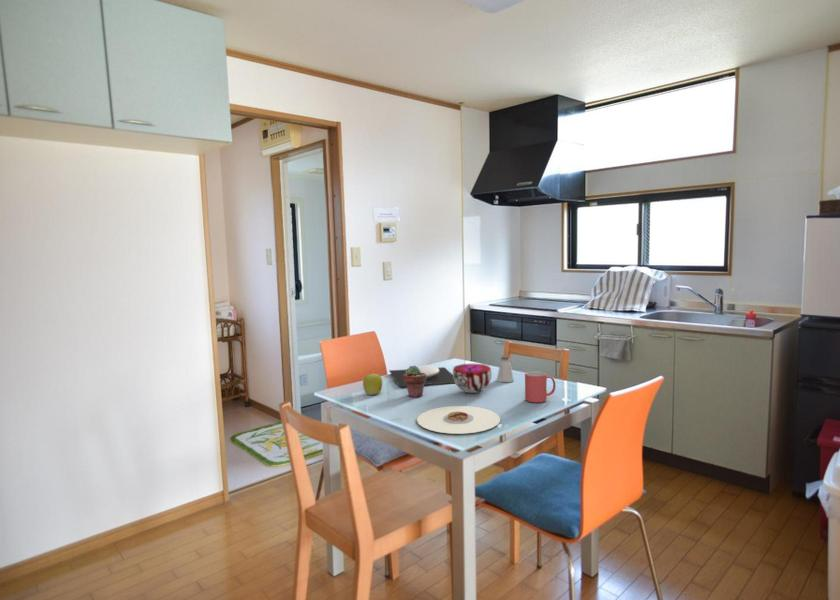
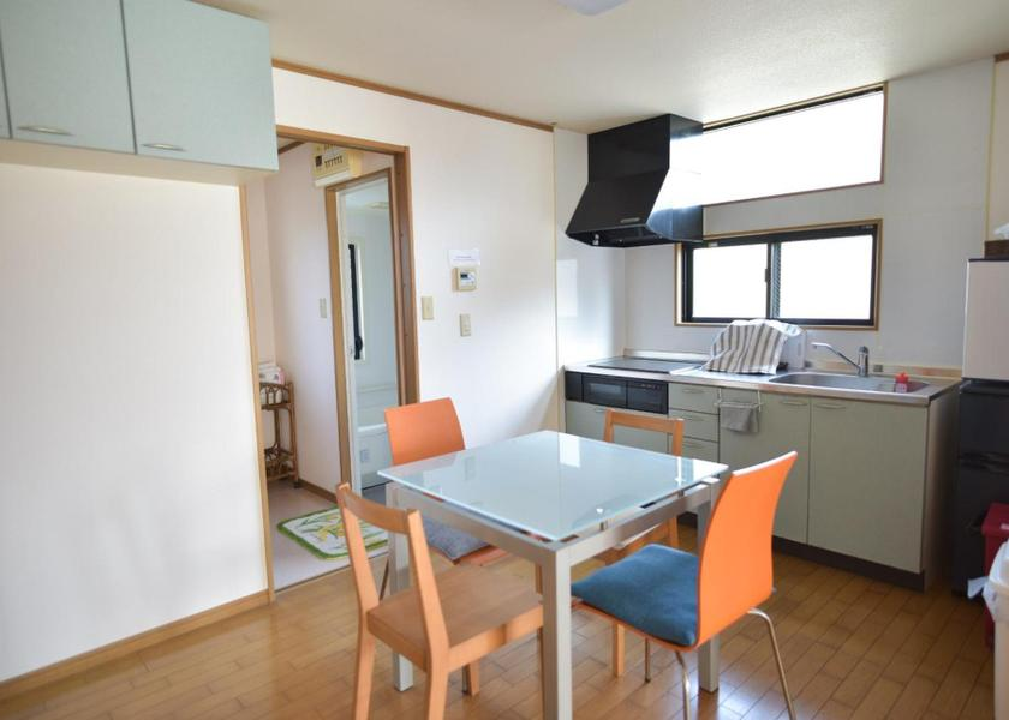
- potted succulent (414, 380)
- saltshaker (505, 368)
- apple (372, 382)
- plate (458, 416)
- decorative bowl (472, 379)
- mug (540, 386)
- plate (423, 372)
